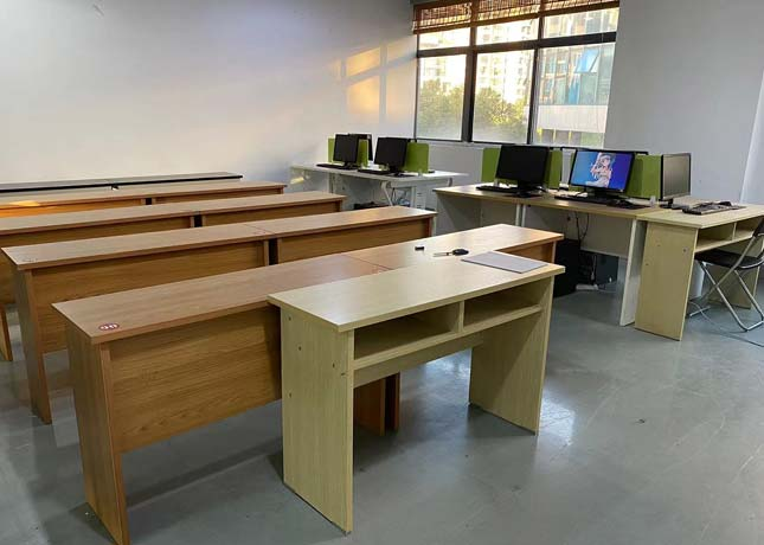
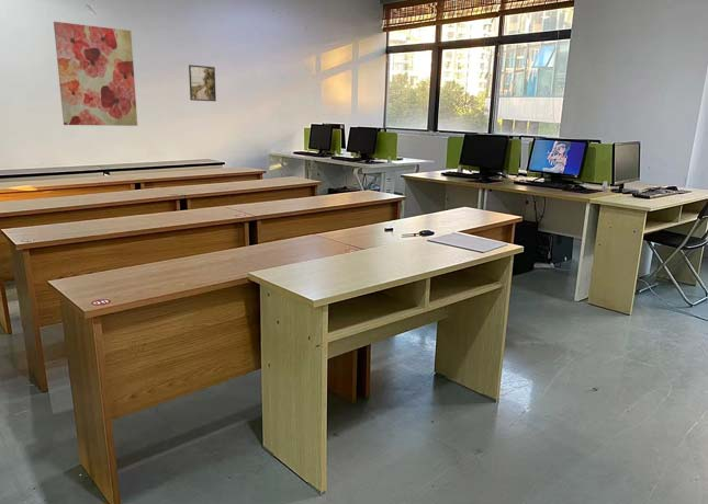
+ wall art (98, 77)
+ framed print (202, 83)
